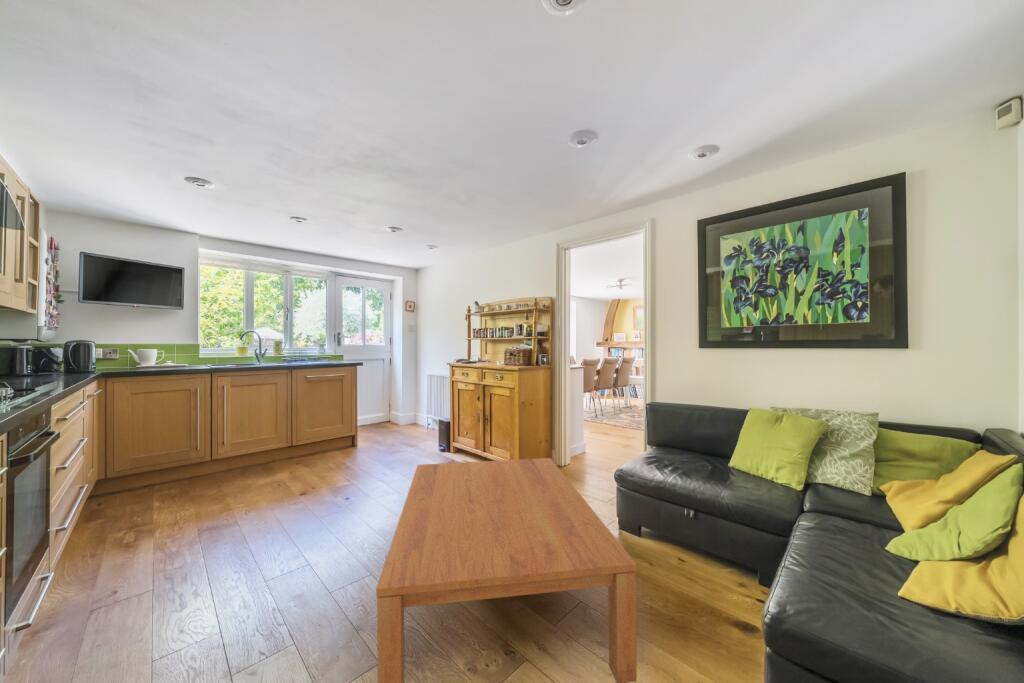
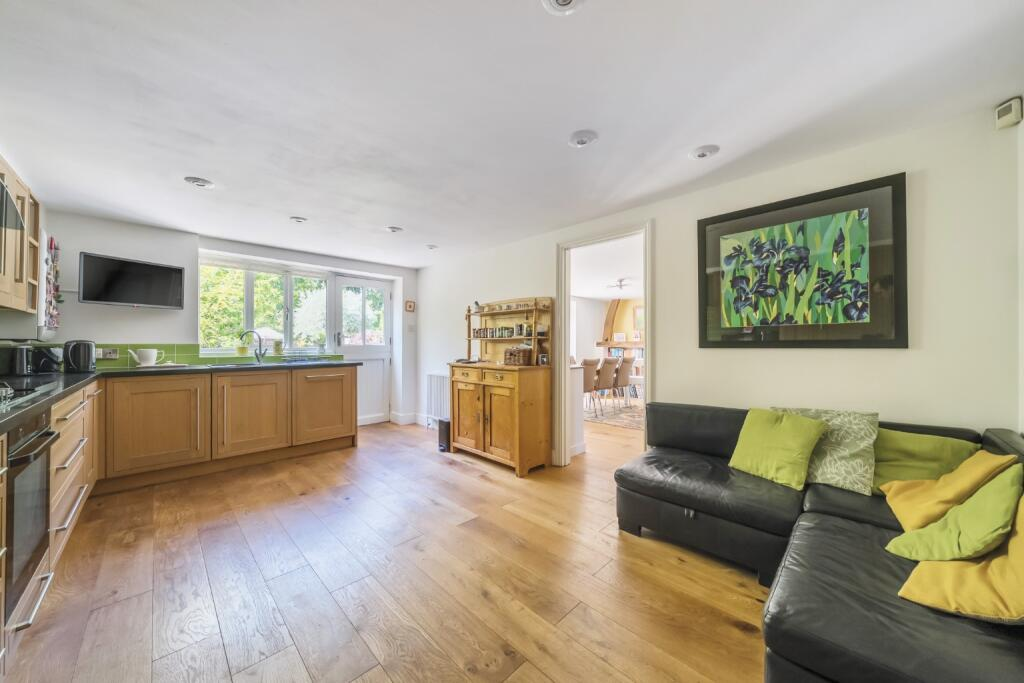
- coffee table (495, 541)
